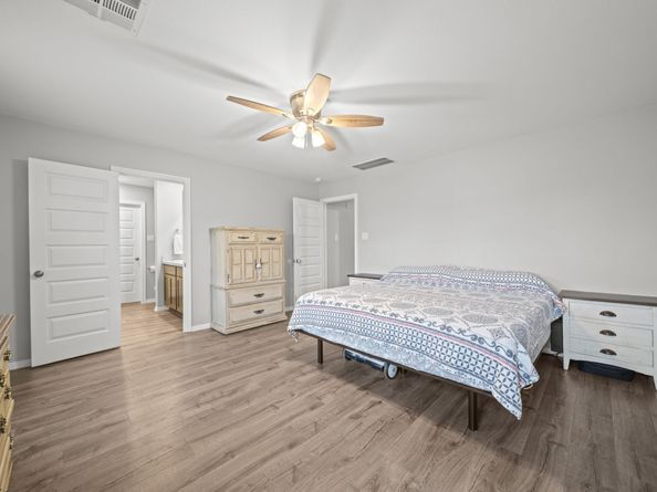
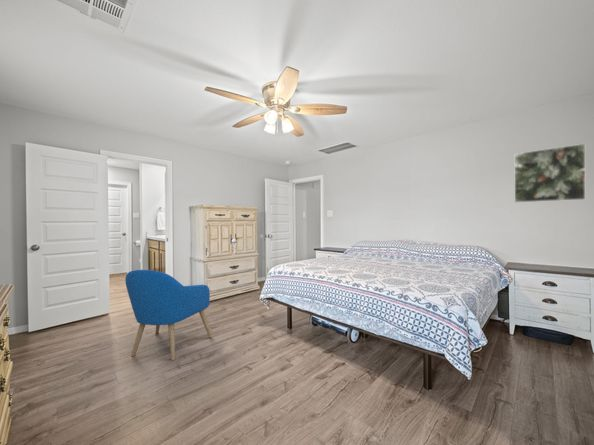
+ armchair (166, 305)
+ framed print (547, 175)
